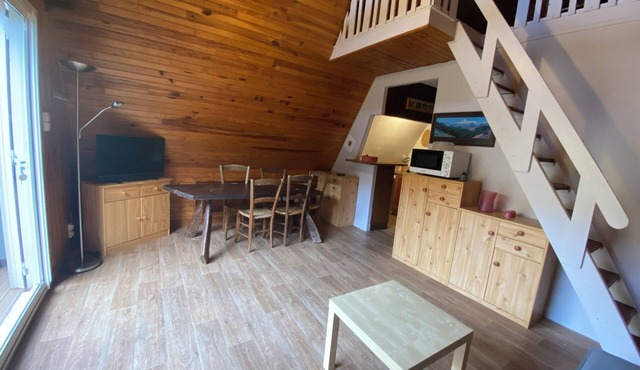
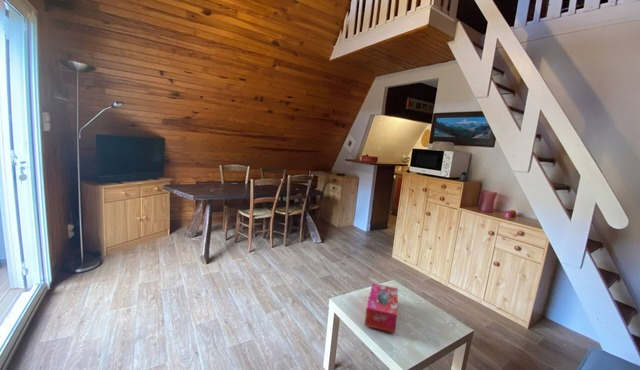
+ tissue box (382, 305)
